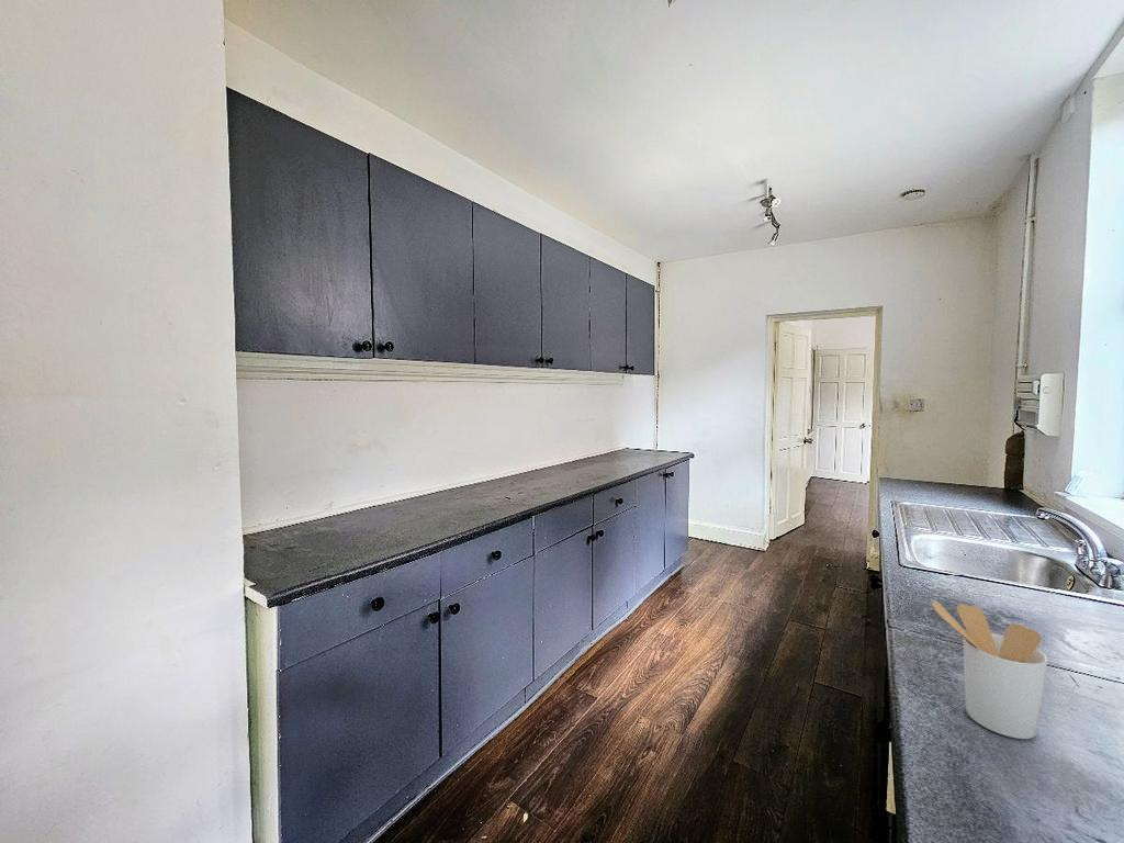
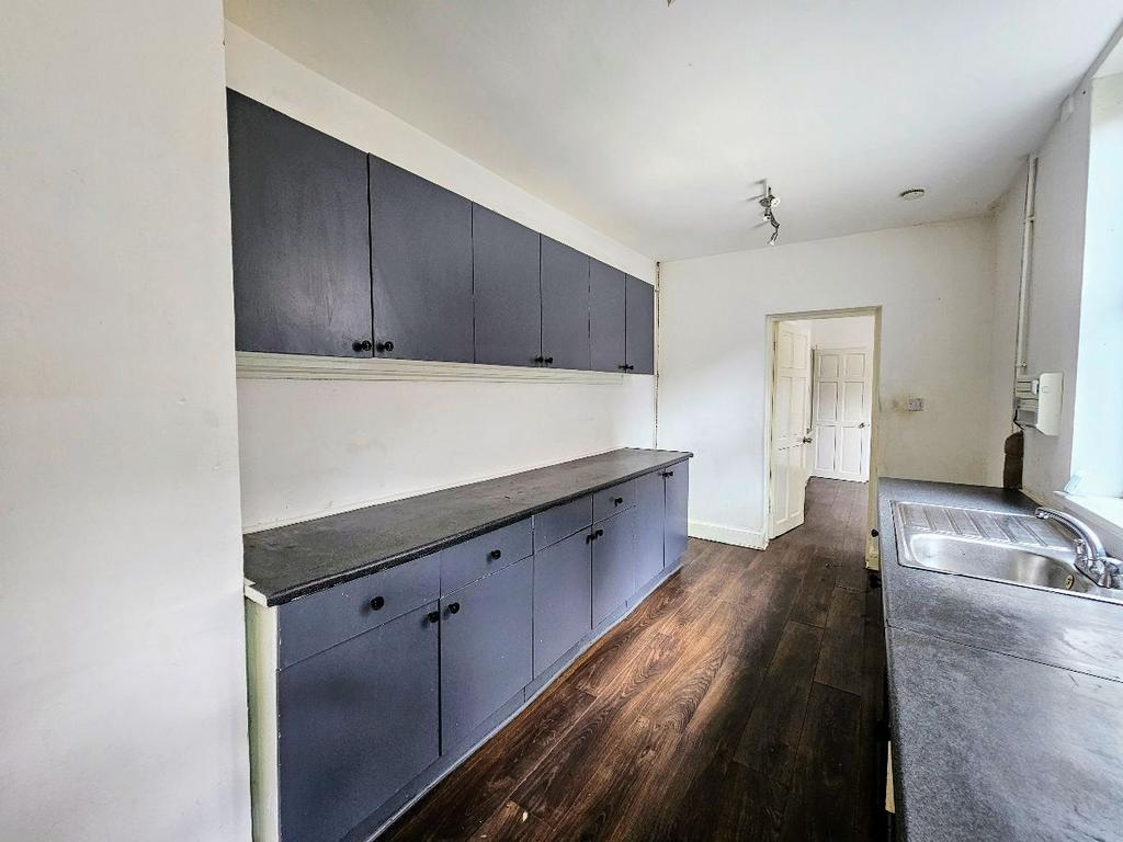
- utensil holder (982, 662)
